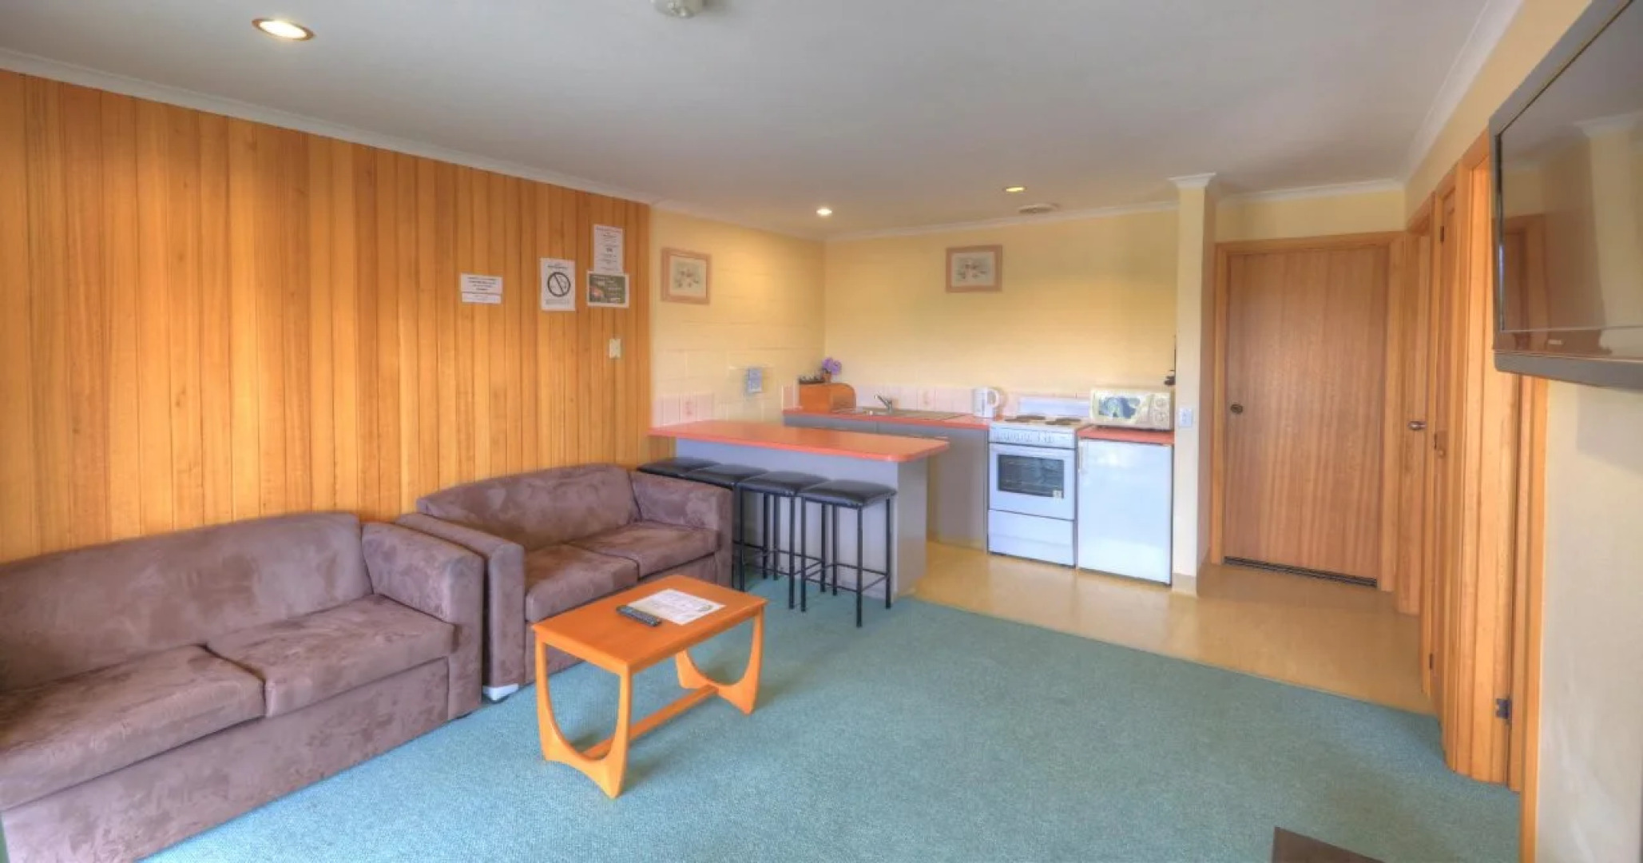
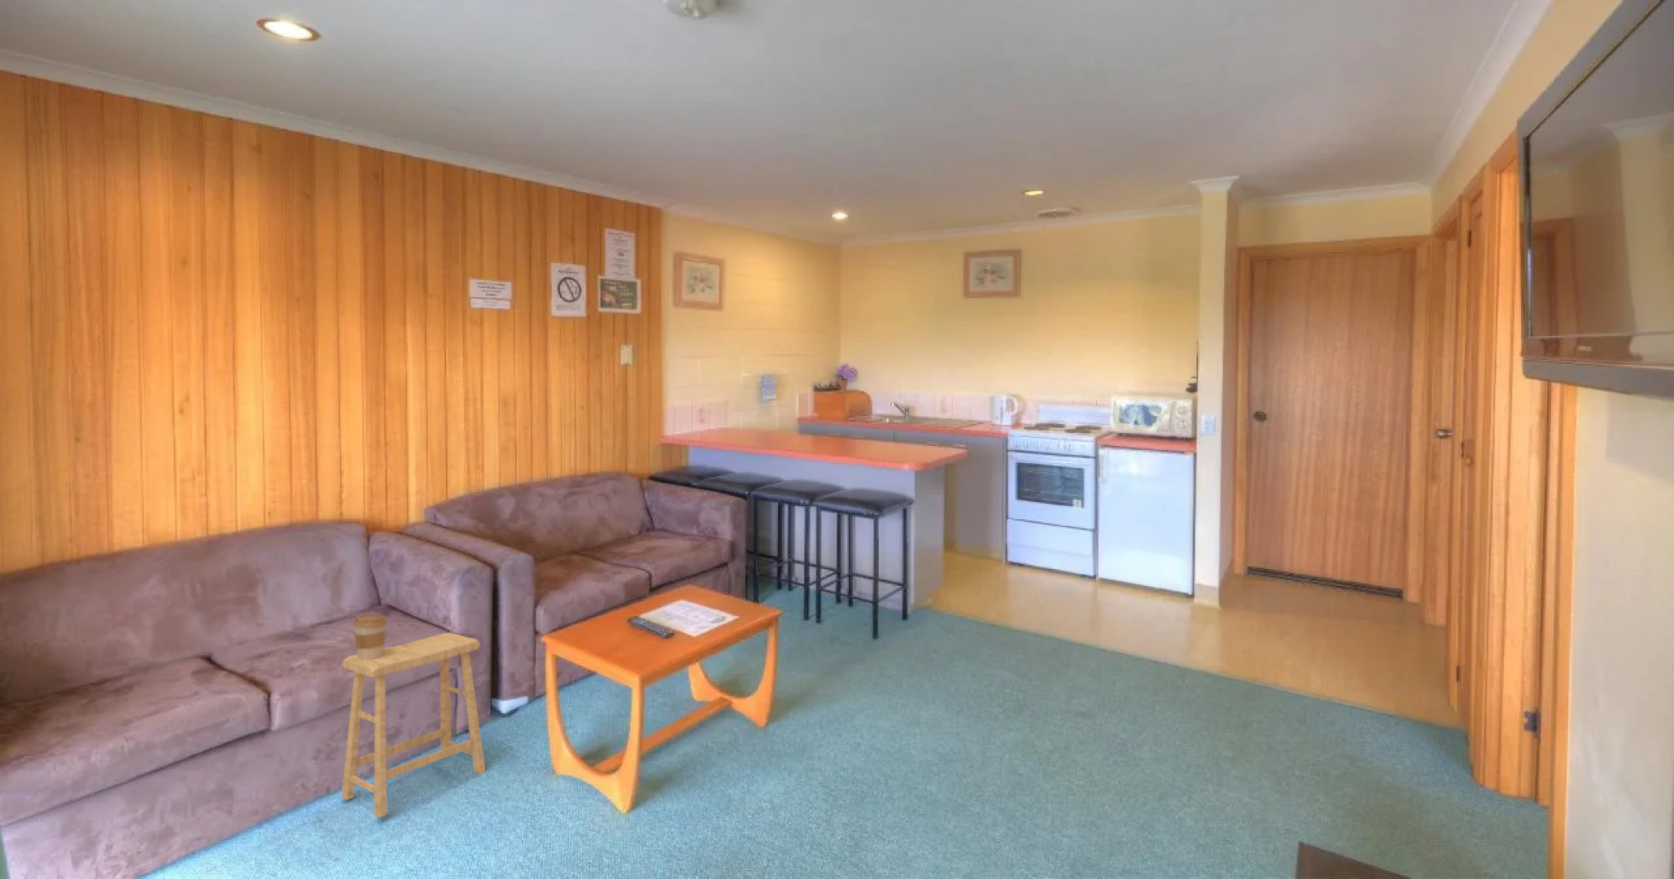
+ footstool (420, 736)
+ coffee cup (370, 635)
